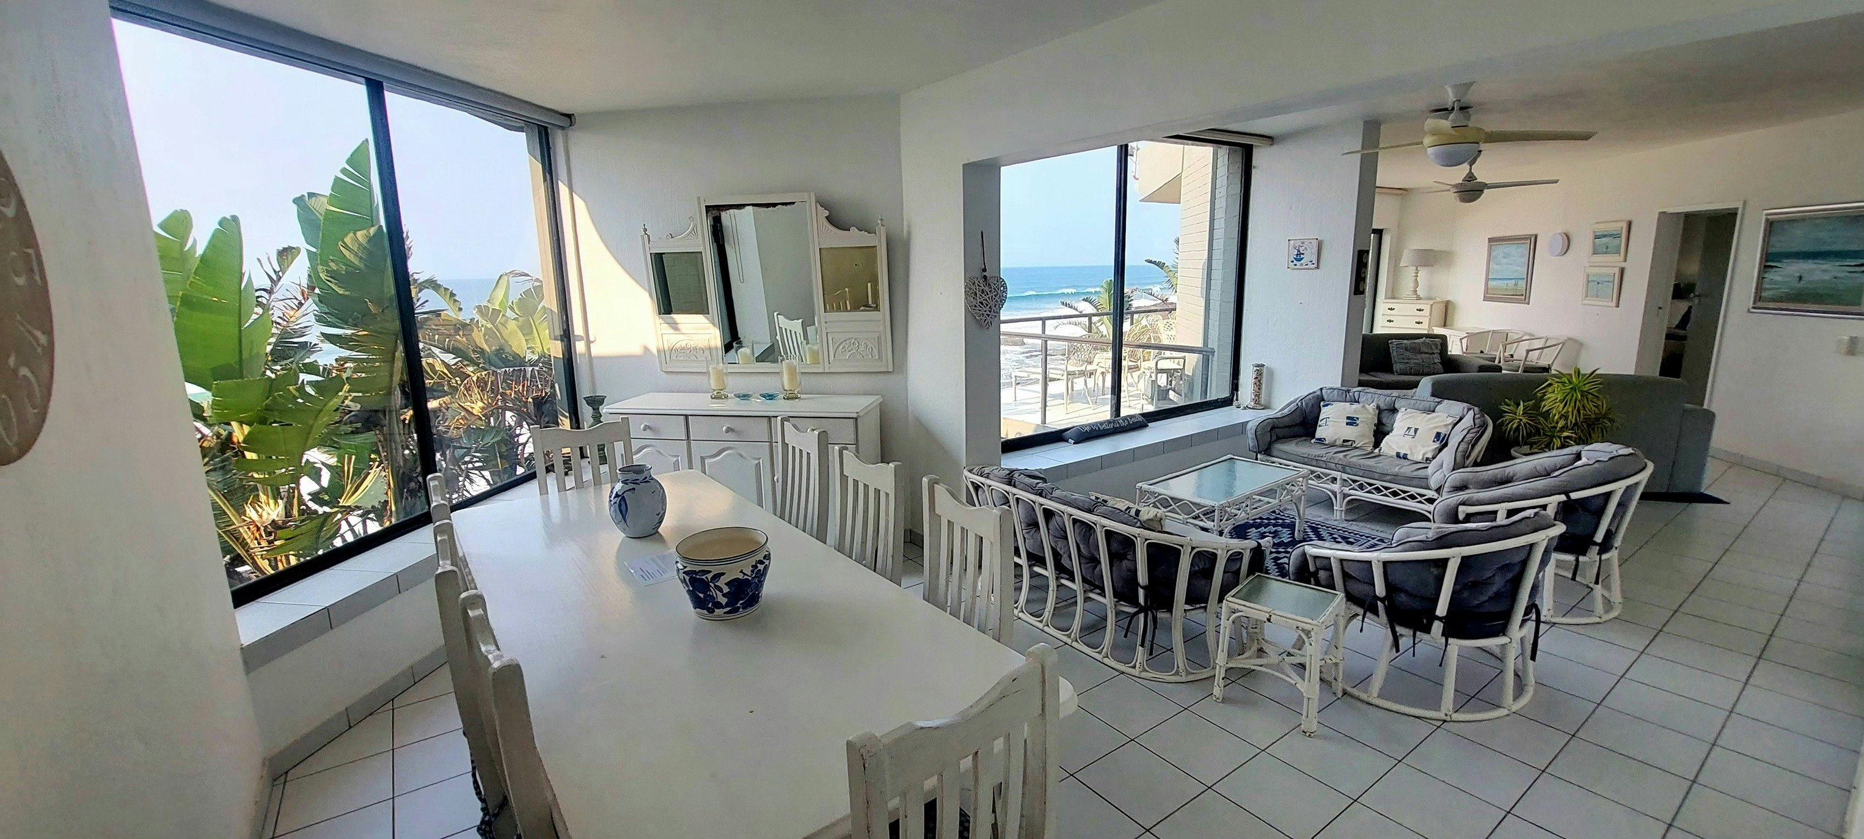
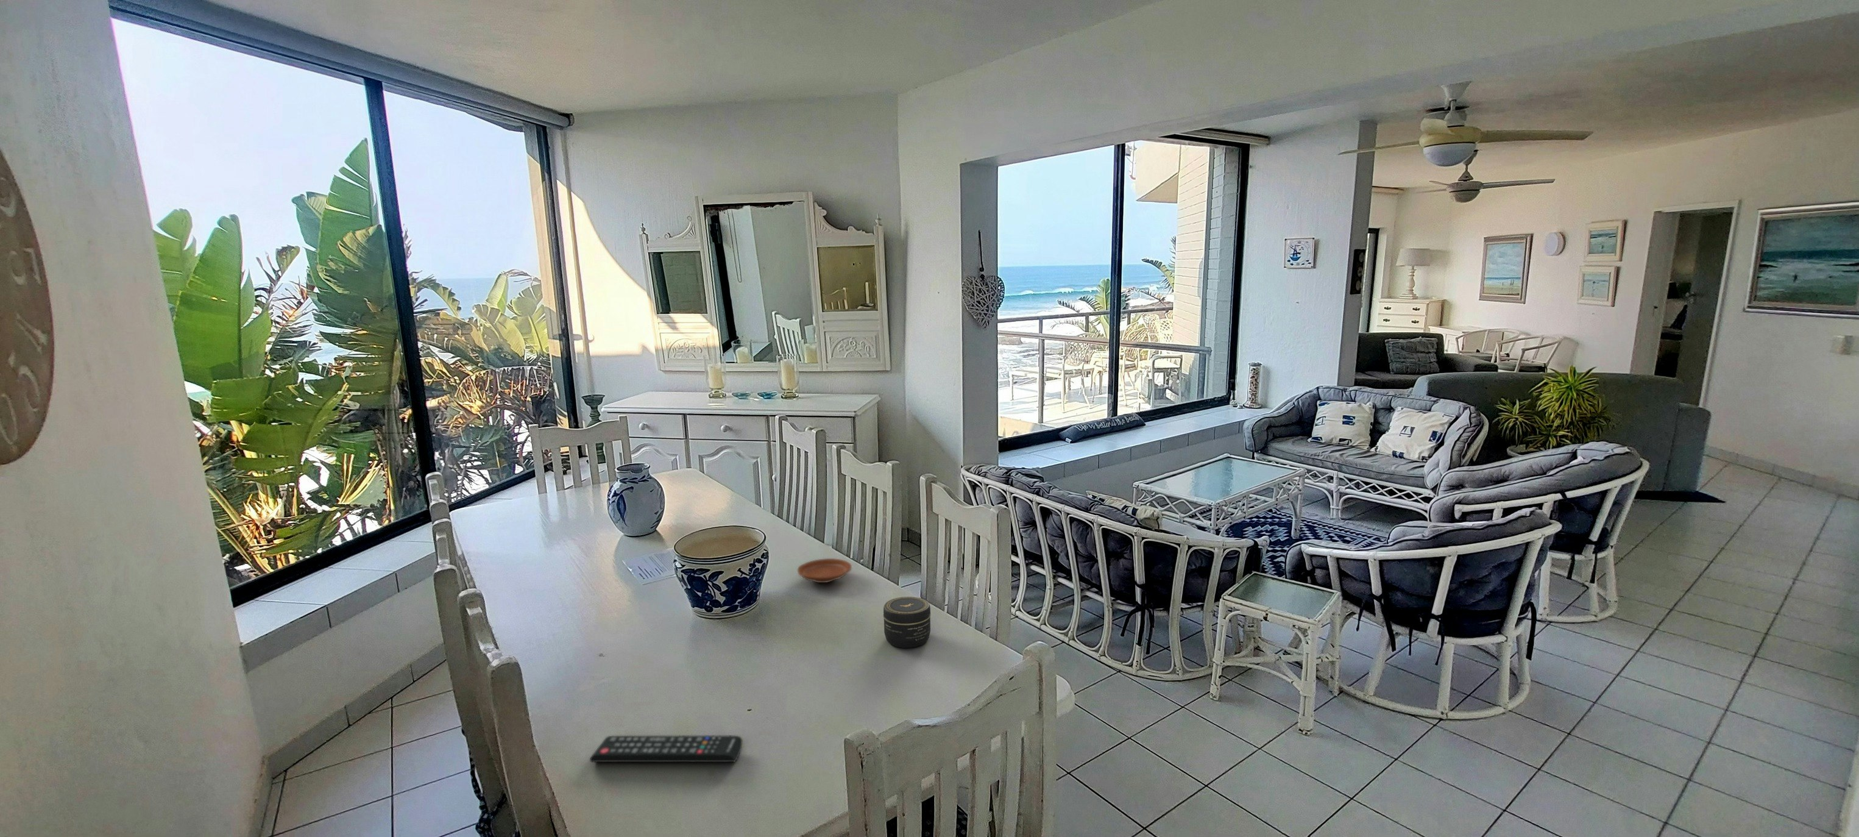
+ jar (907, 621)
+ plate (825, 573)
+ remote control (667, 750)
